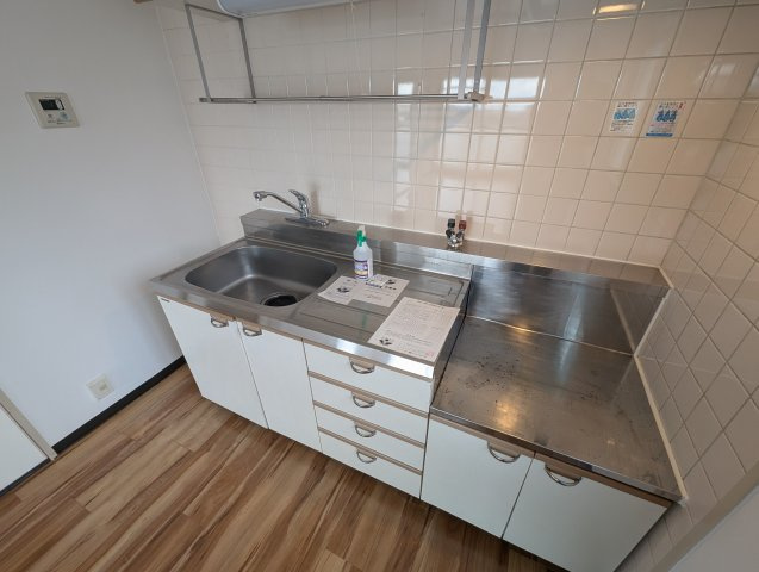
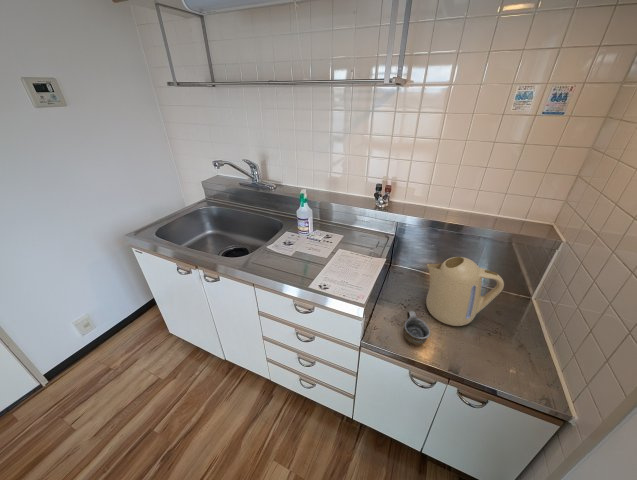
+ cup (416, 329)
+ kettle (459, 287)
